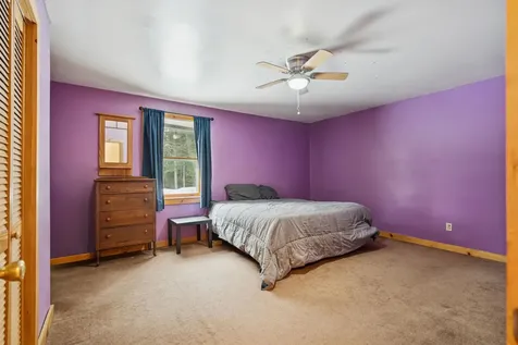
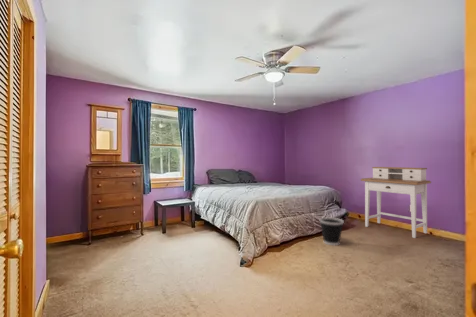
+ desk (394, 192)
+ wastebasket (331, 231)
